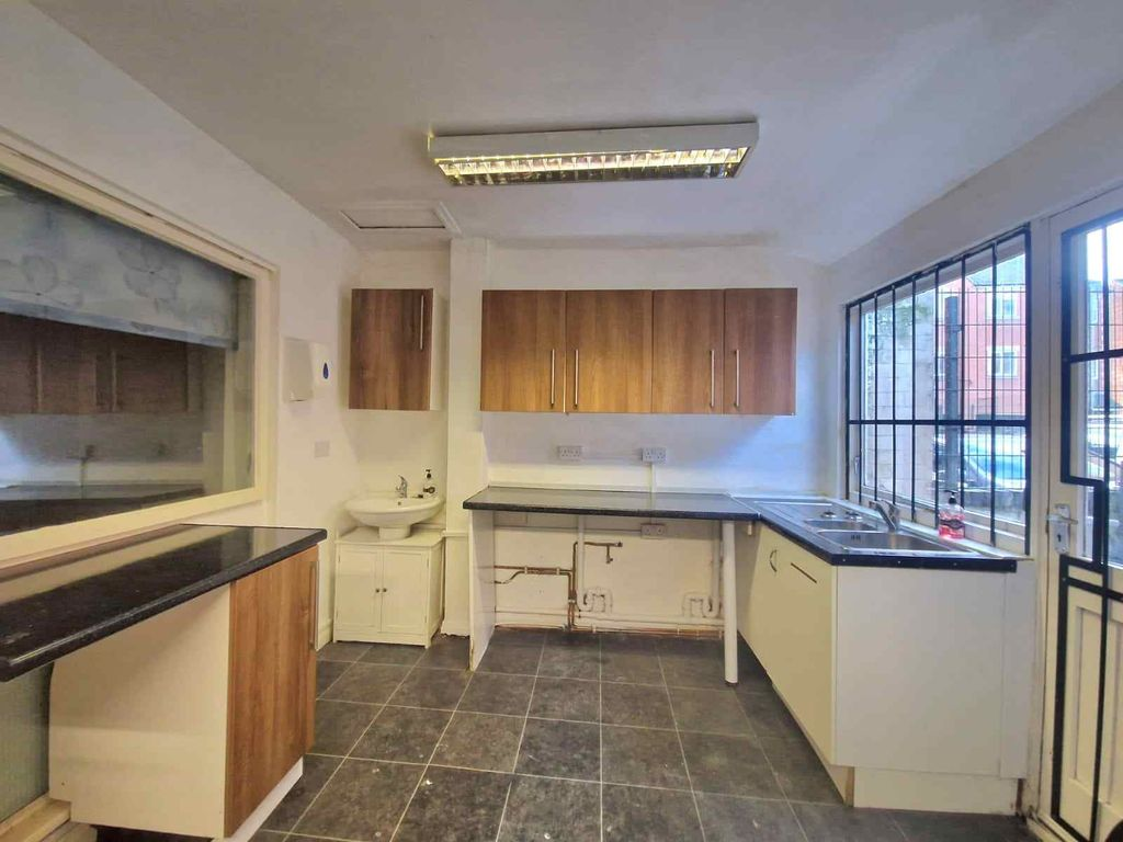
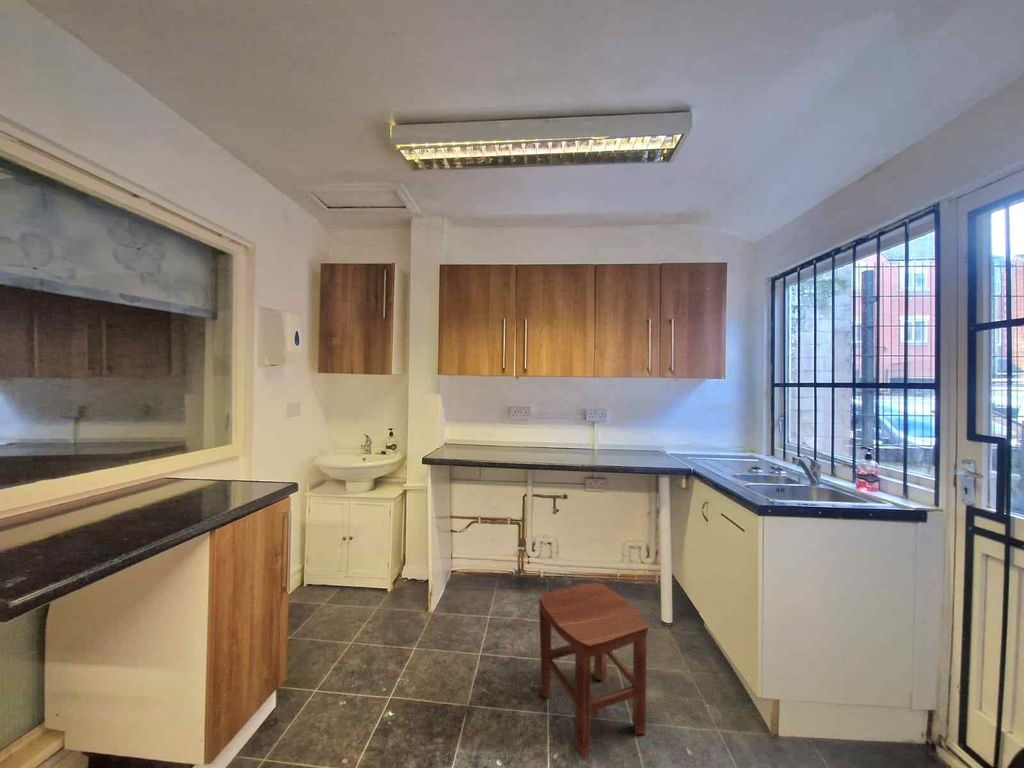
+ stool (590, 658)
